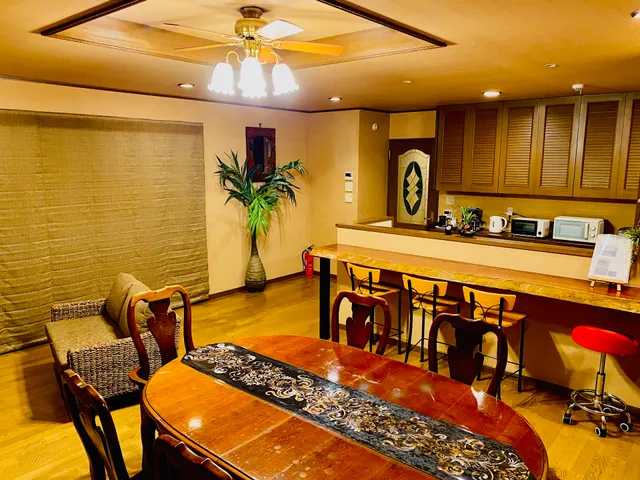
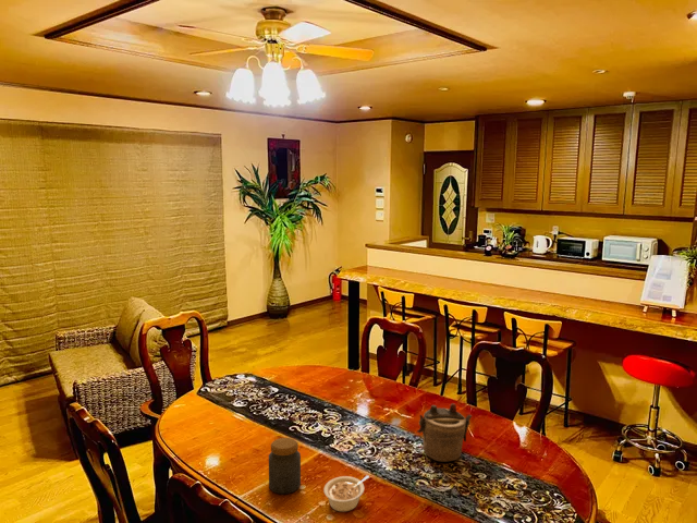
+ teapot (444, 429)
+ legume (344, 492)
+ jar (284, 464)
